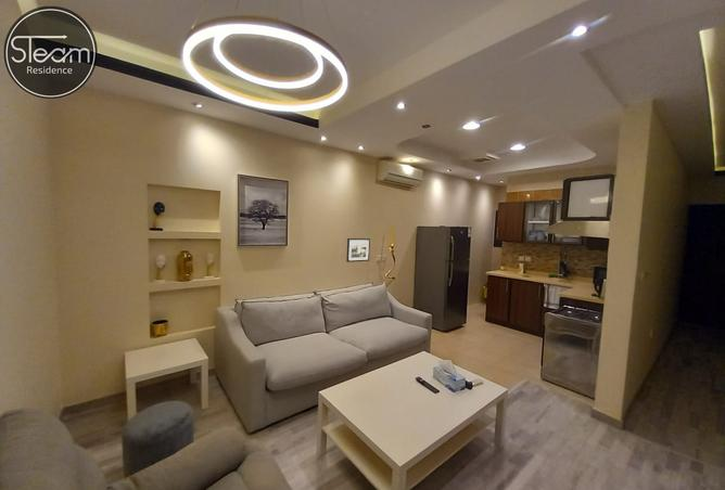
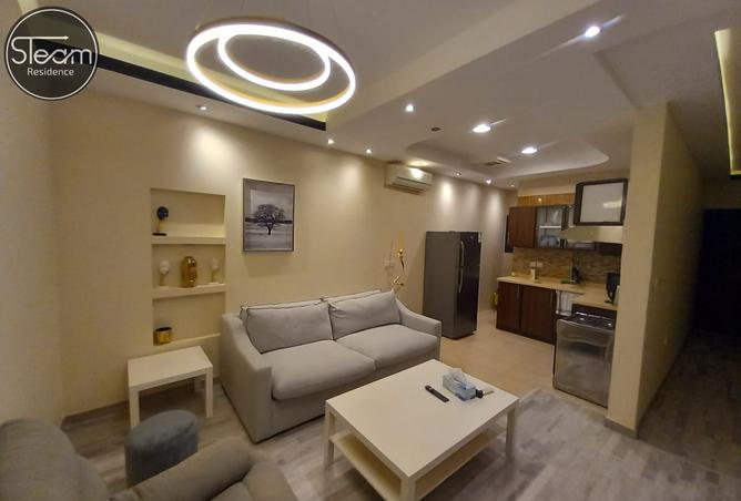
- picture frame (358, 249)
